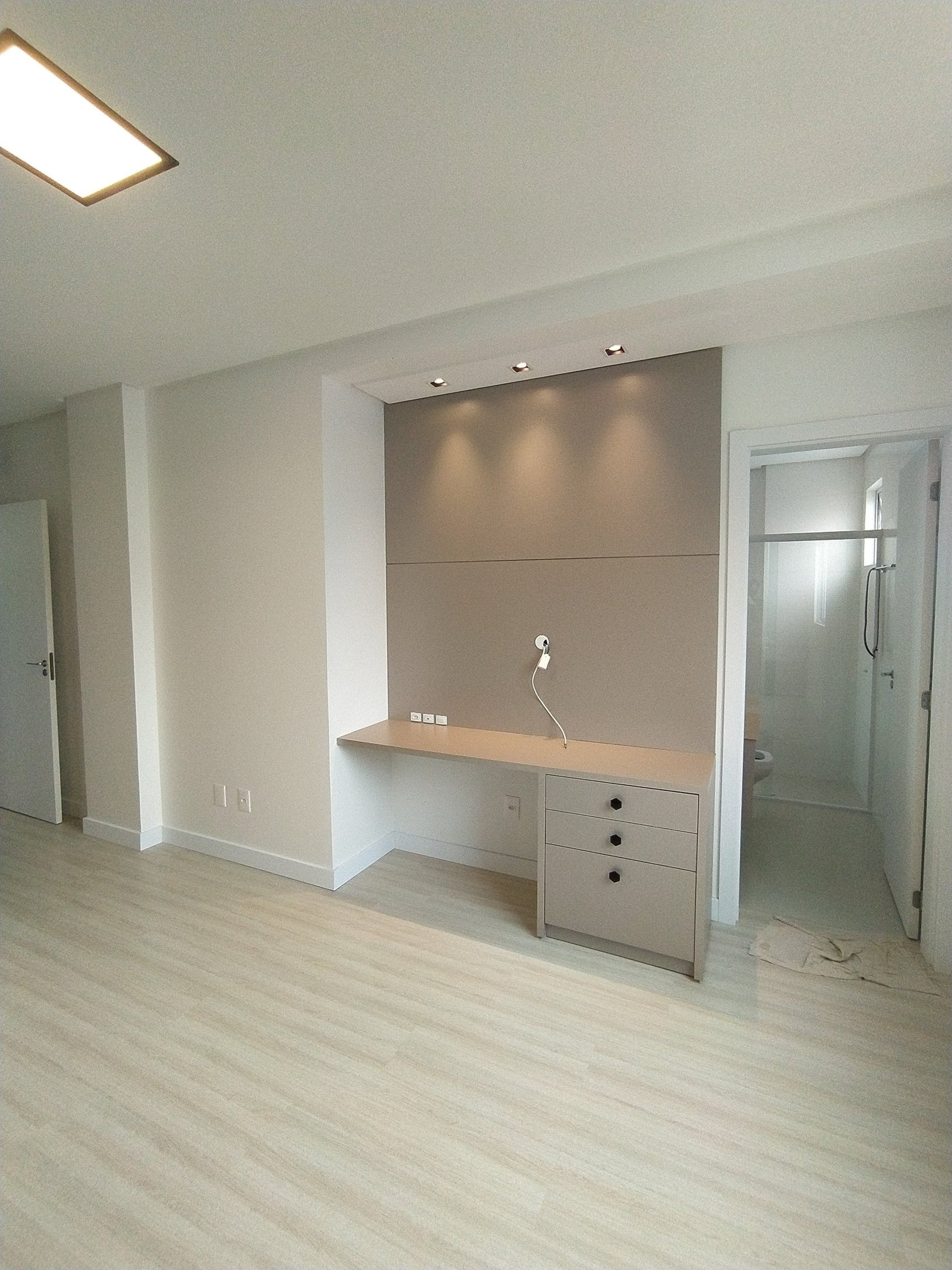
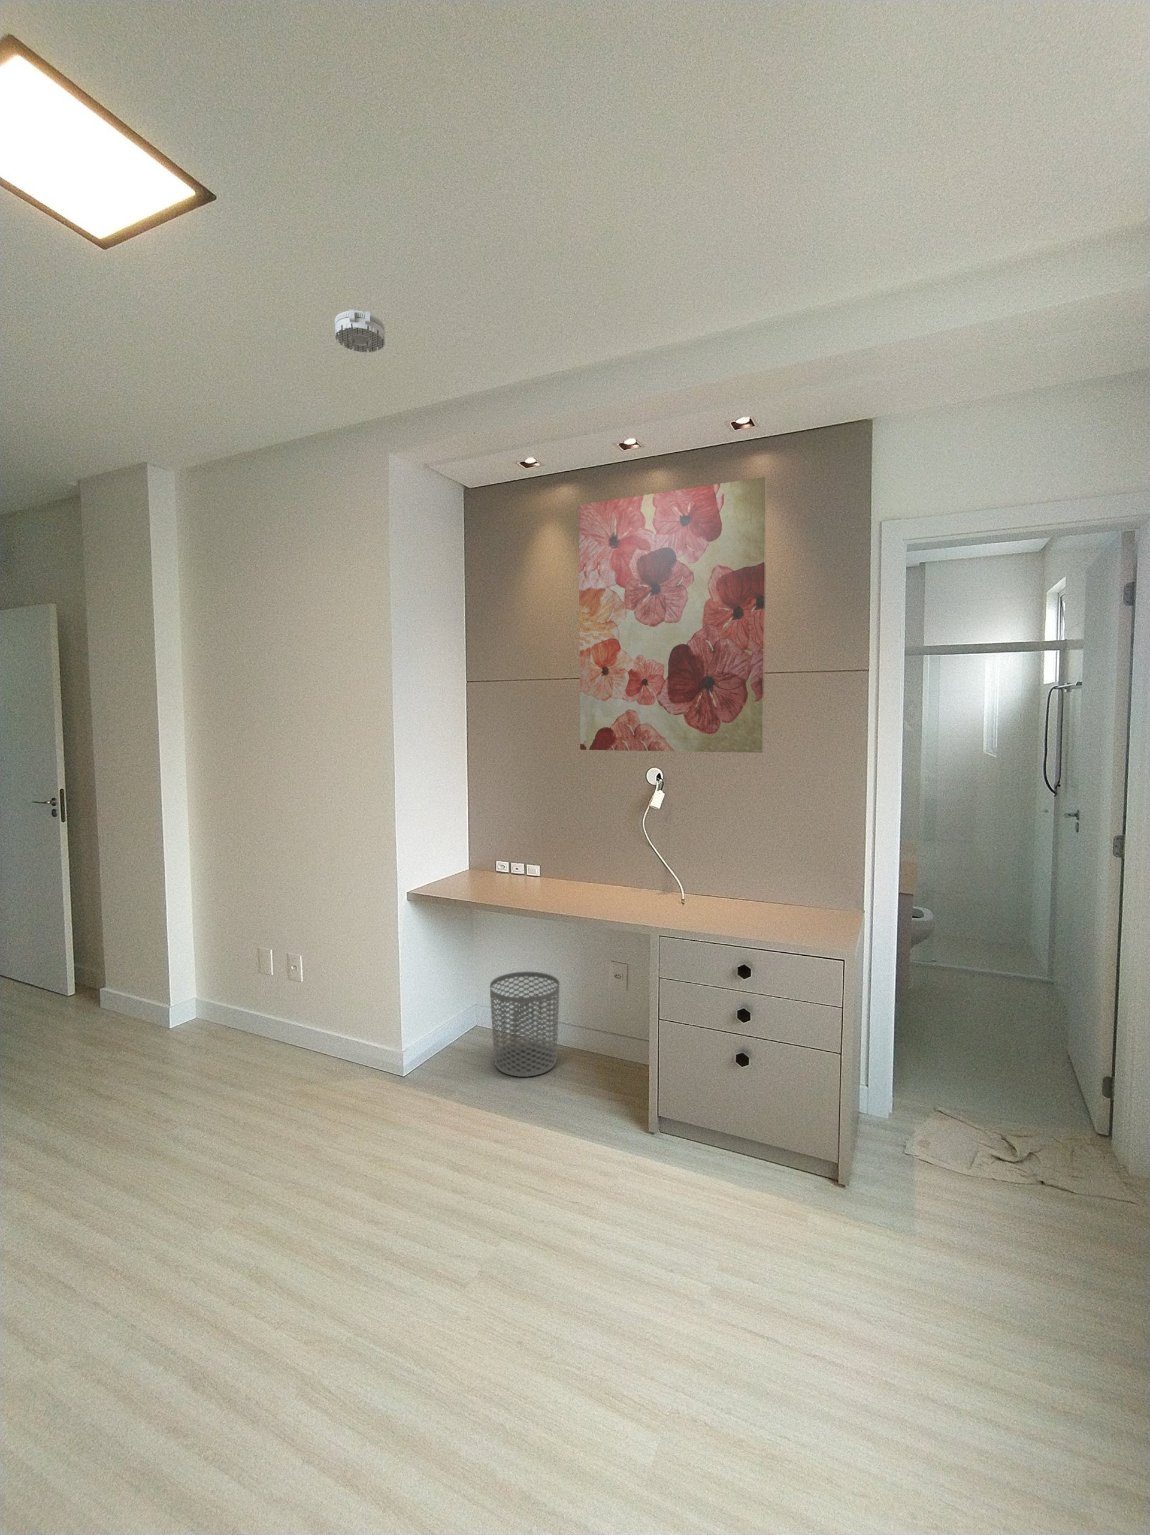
+ wall art (667, 622)
+ waste bin (524, 1023)
+ smoke detector (360, 330)
